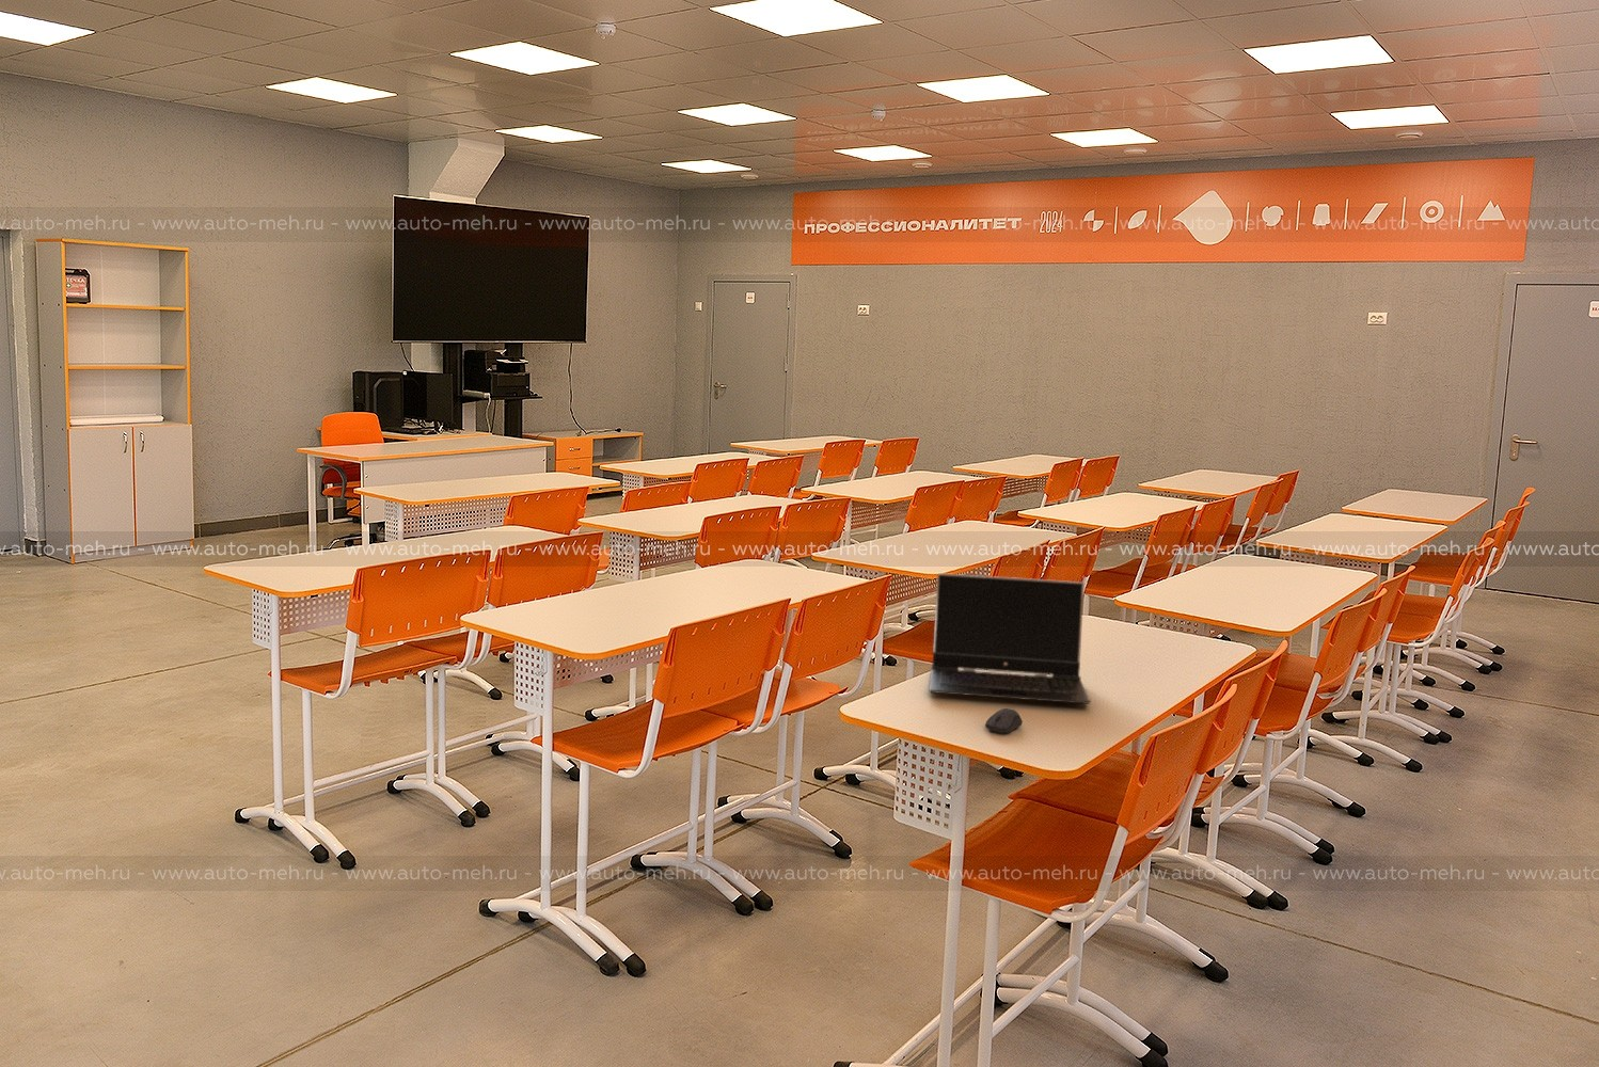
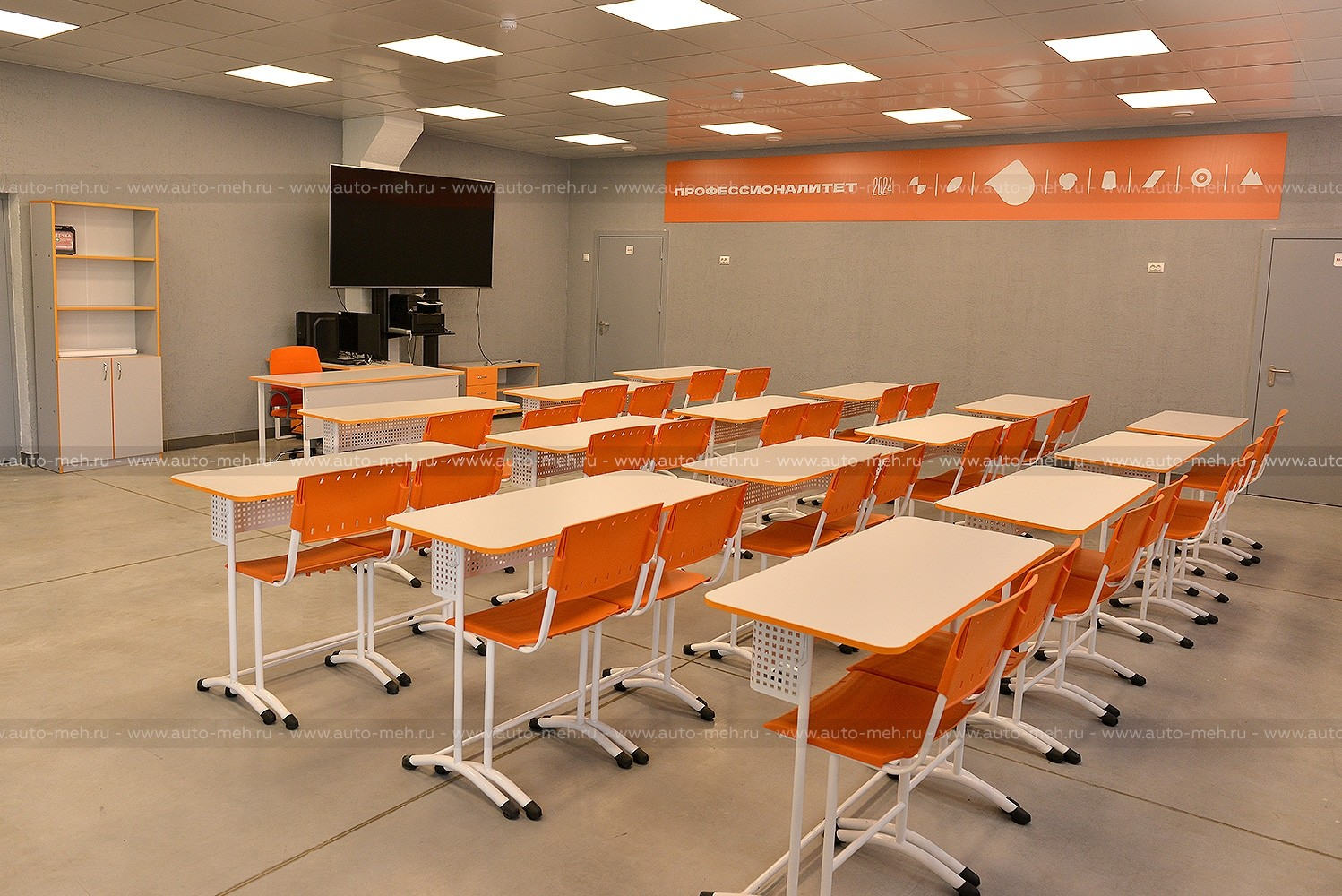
- computer mouse (1004, 718)
- laptop computer (1009, 637)
